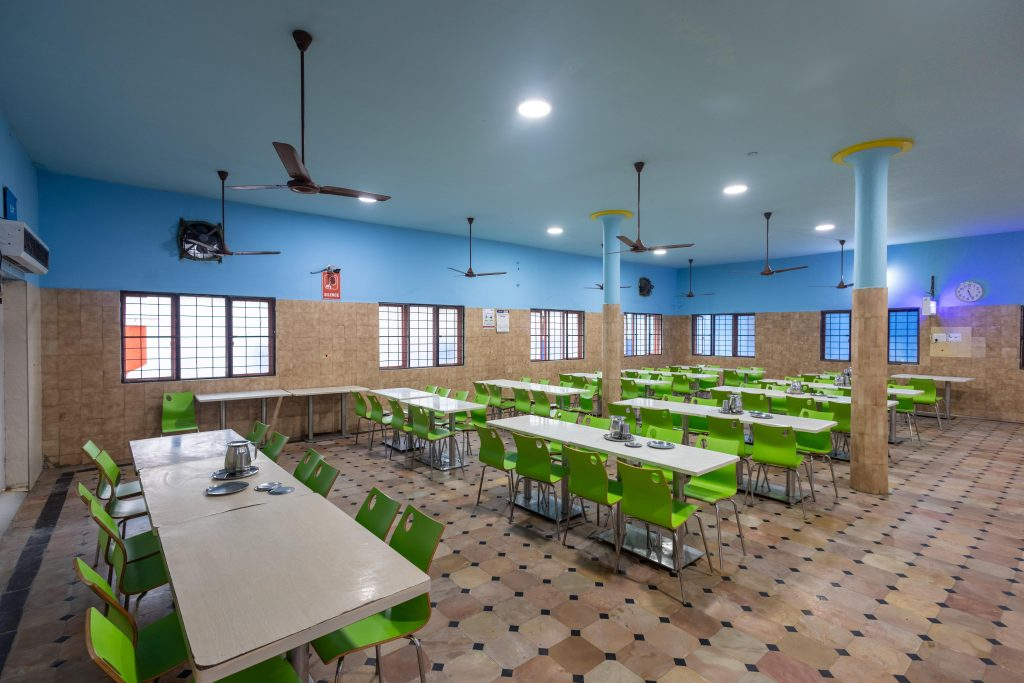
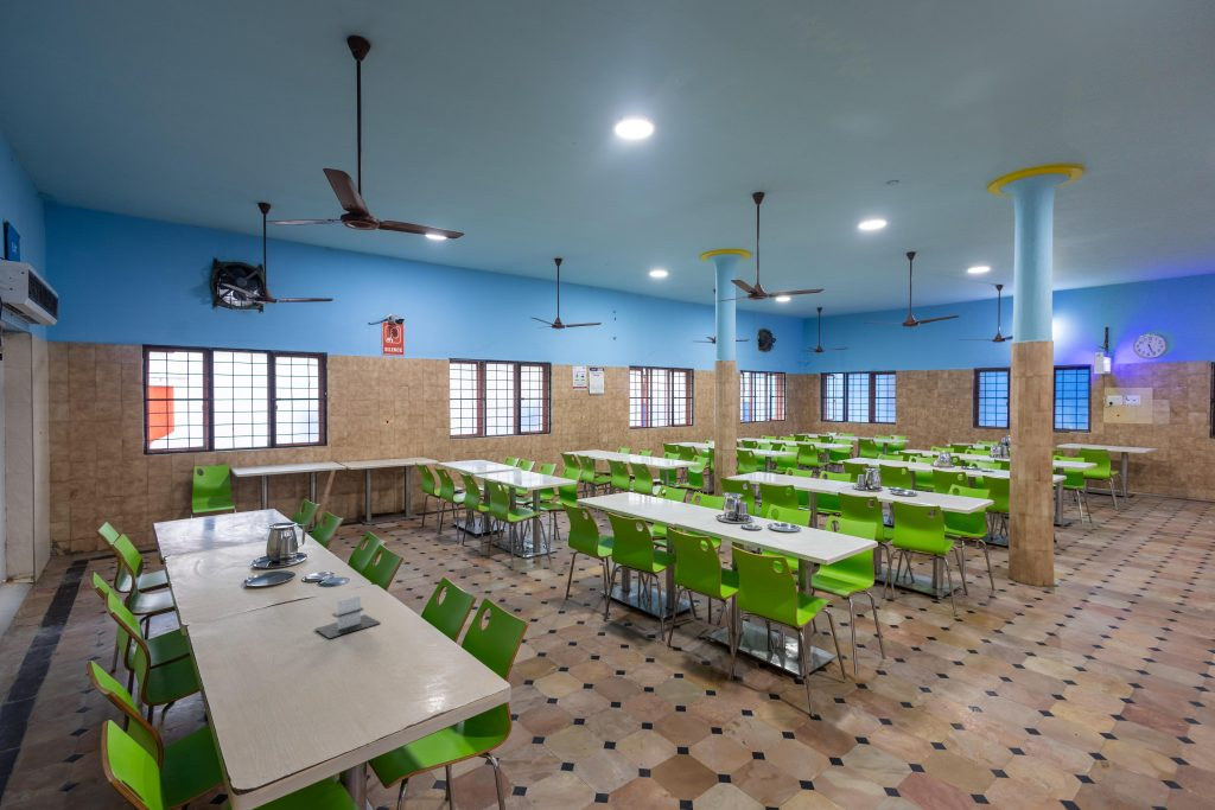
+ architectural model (348, 611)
